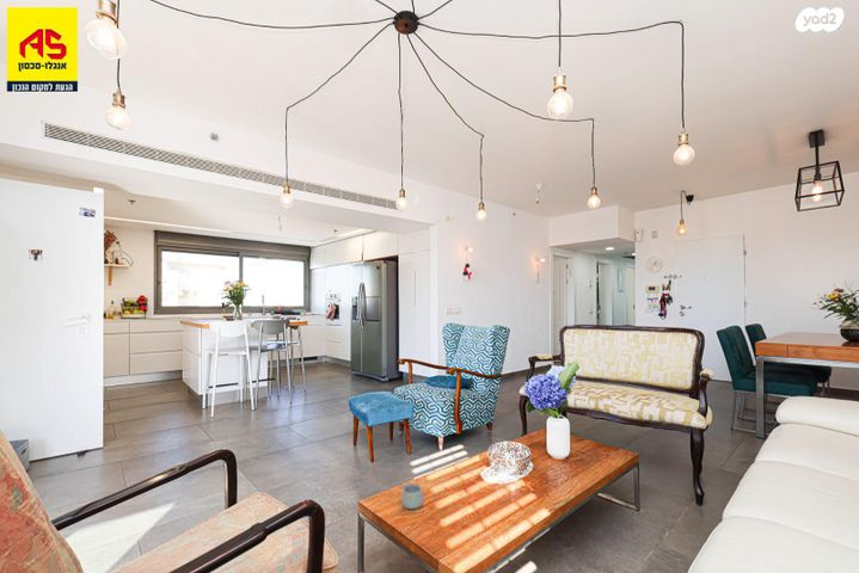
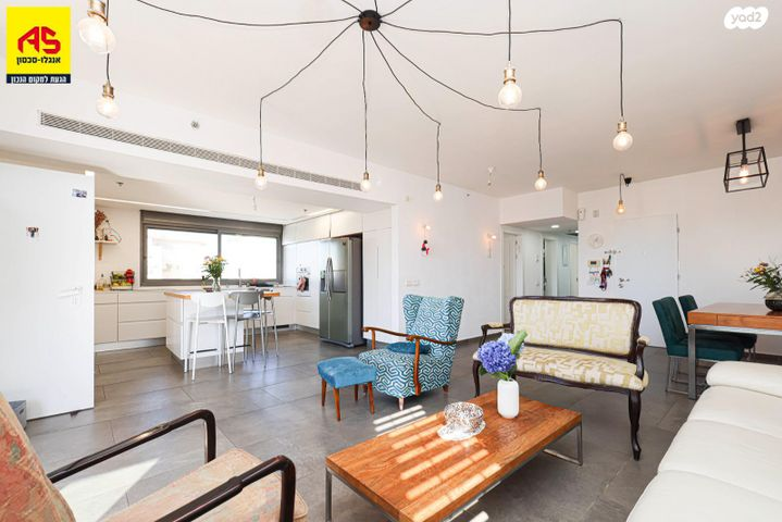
- mug (410, 494)
